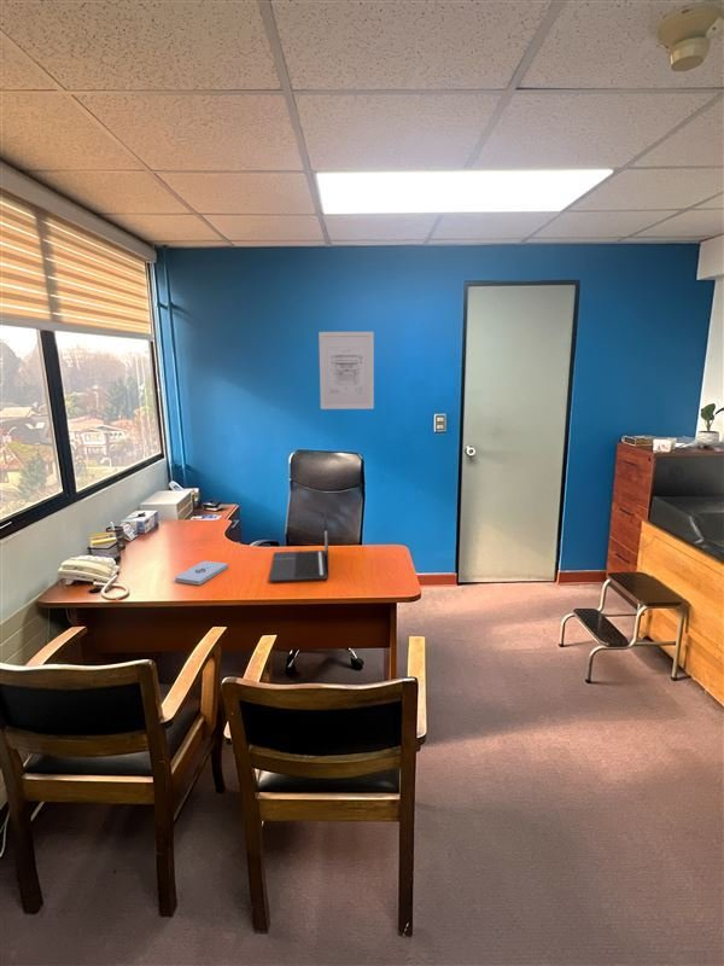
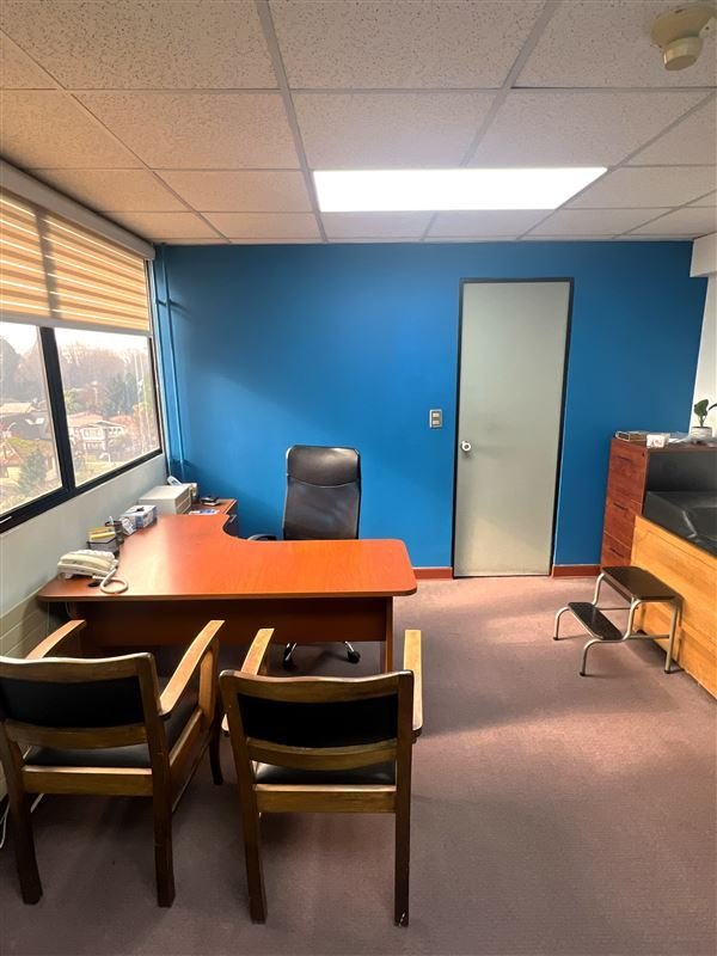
- wall art (346, 371)
- laptop (300, 551)
- notepad (202, 571)
